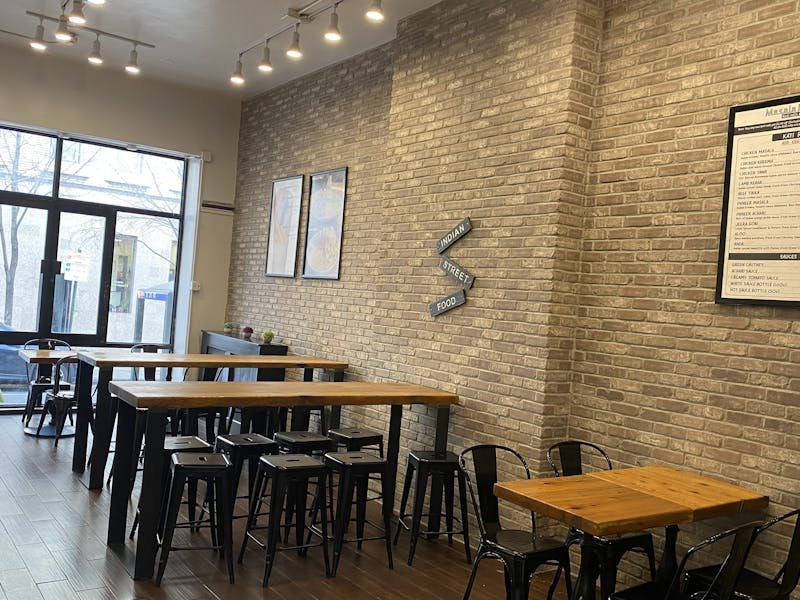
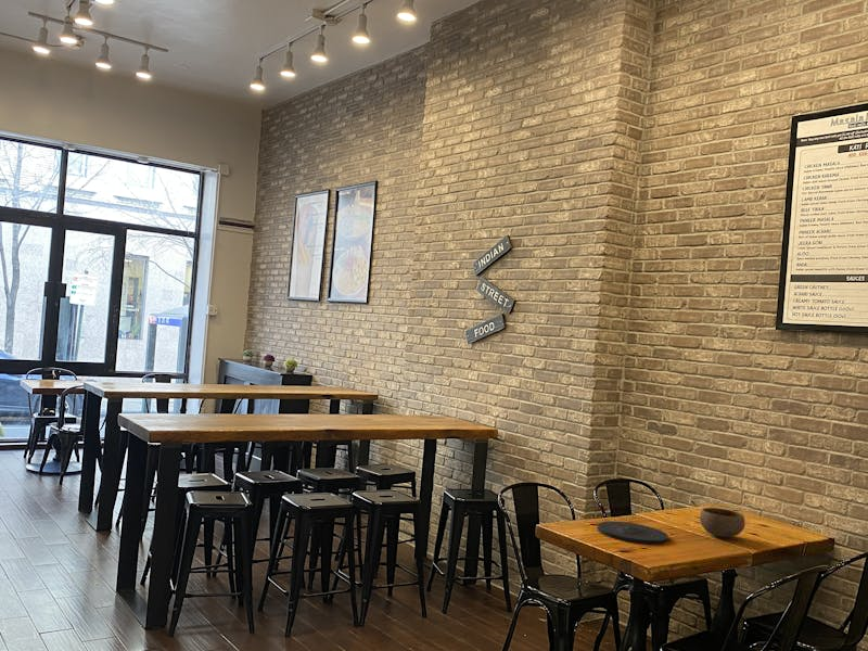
+ bowl (722, 523)
+ plate (631, 529)
